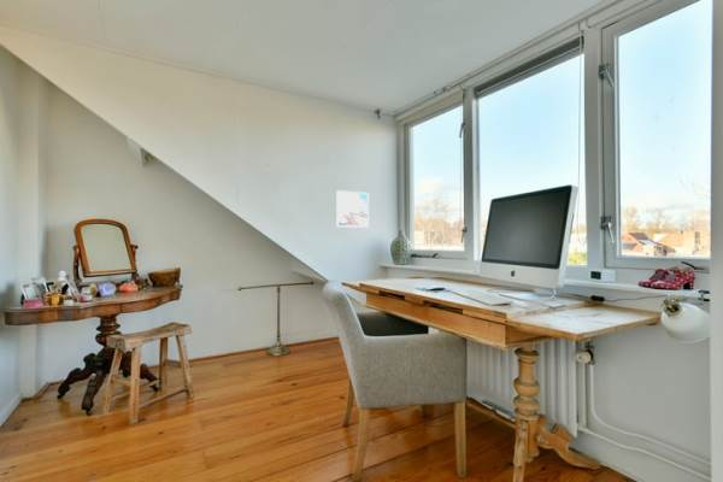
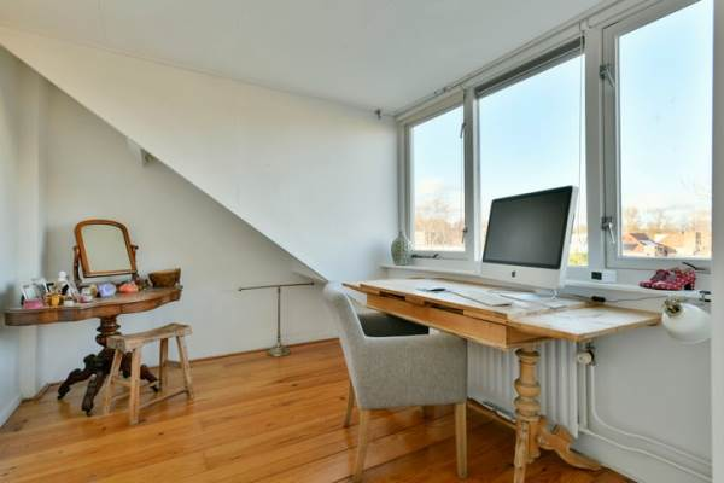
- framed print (352, 208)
